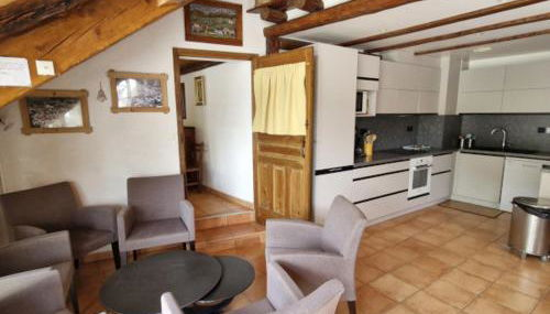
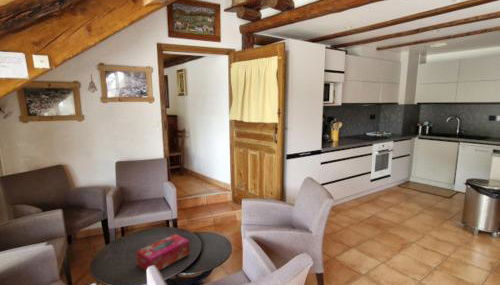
+ tissue box (164, 252)
